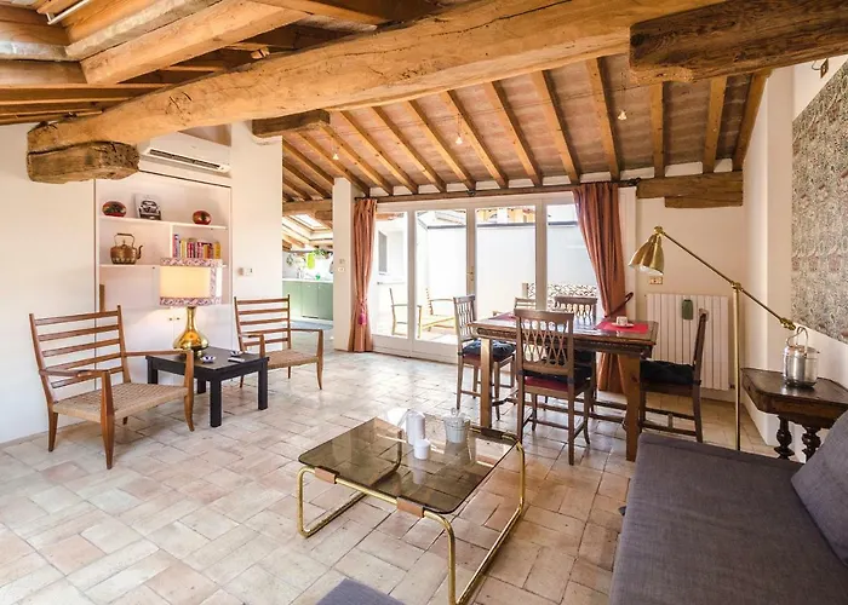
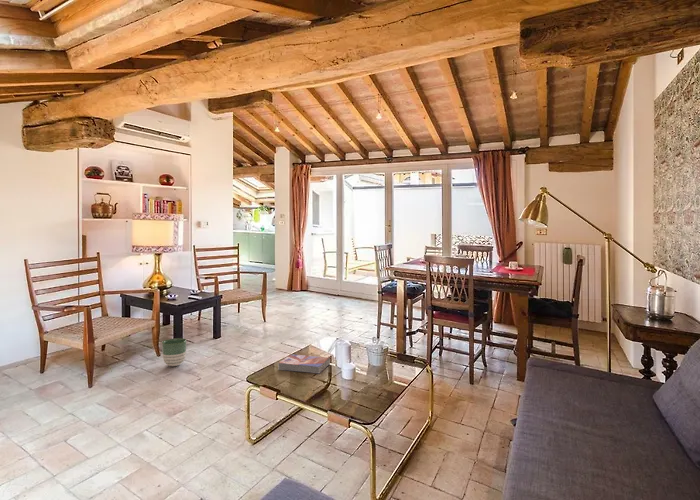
+ textbook (304, 363)
+ planter (174, 353)
